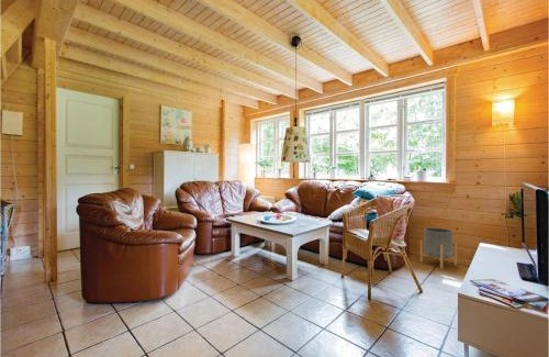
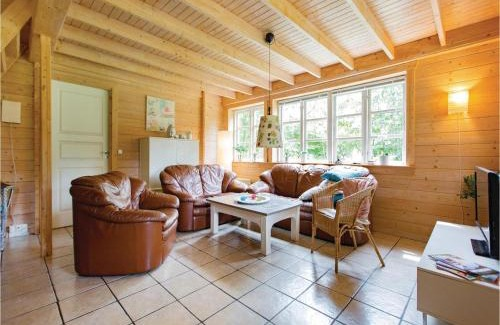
- planter (437, 246)
